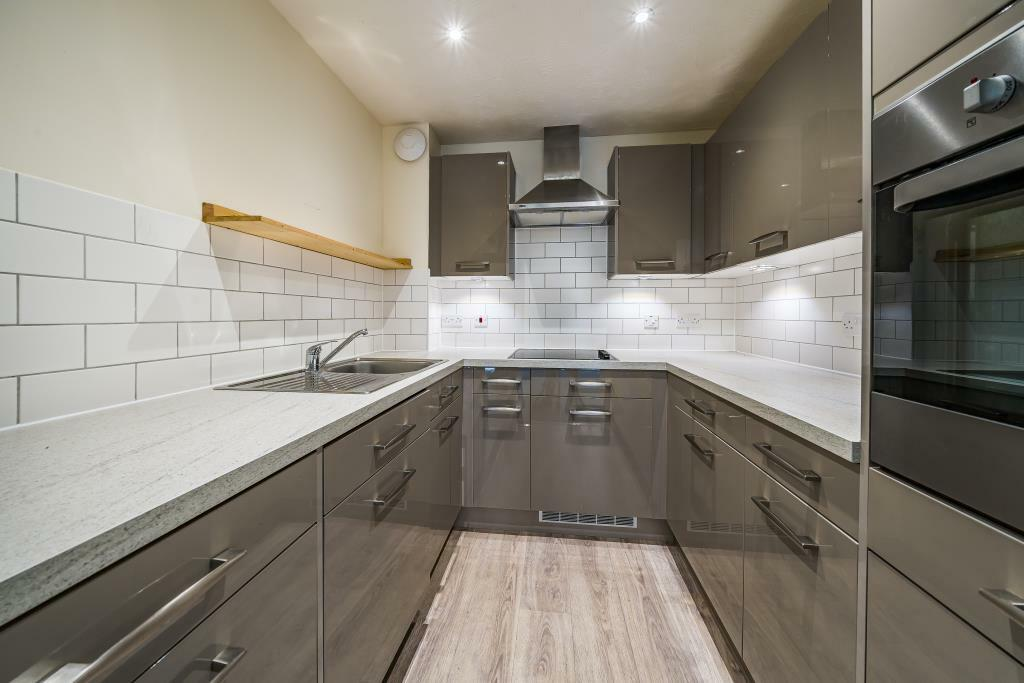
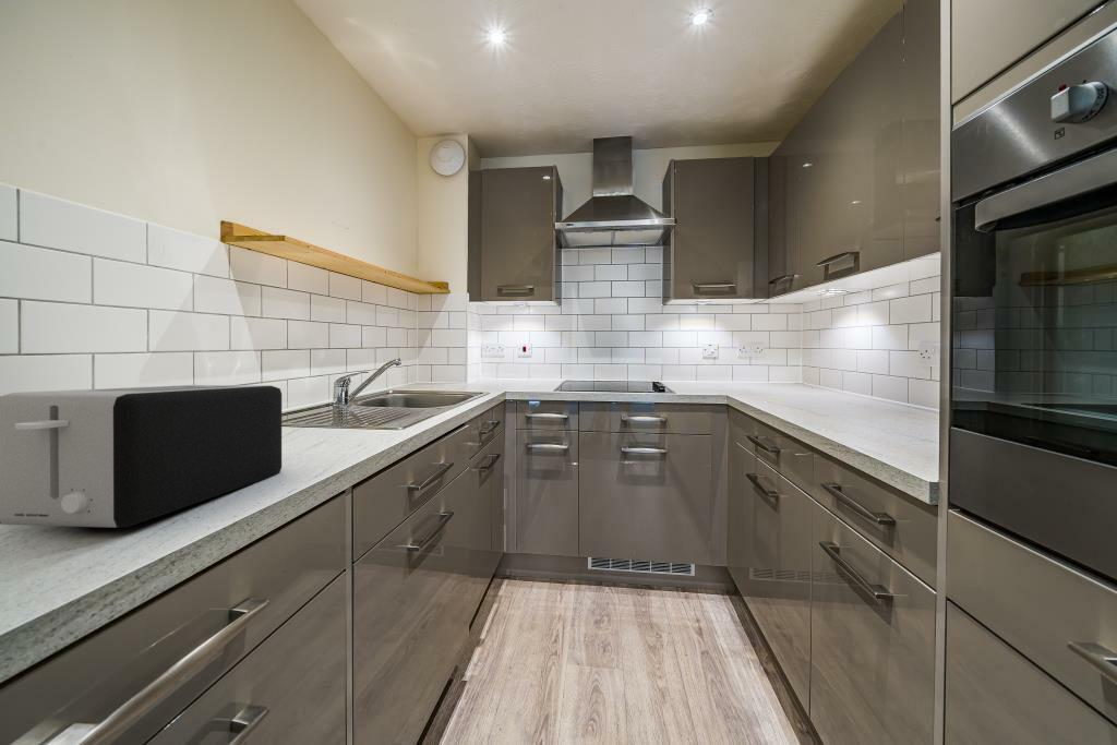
+ toaster (166, 442)
